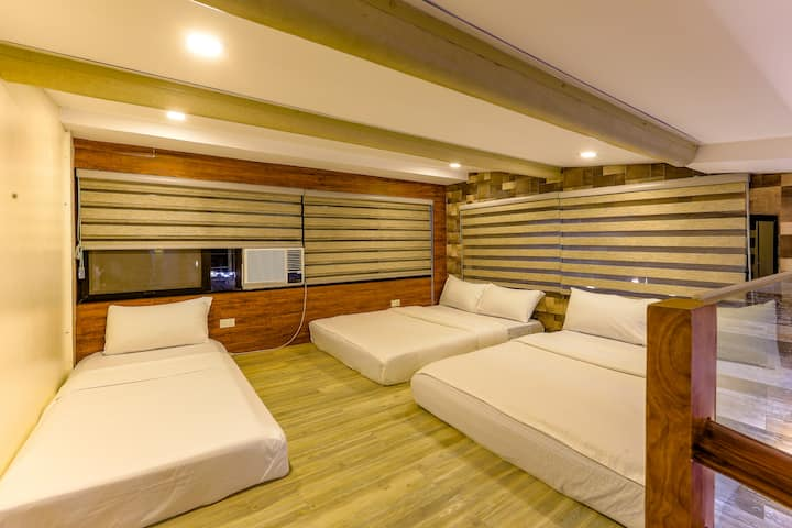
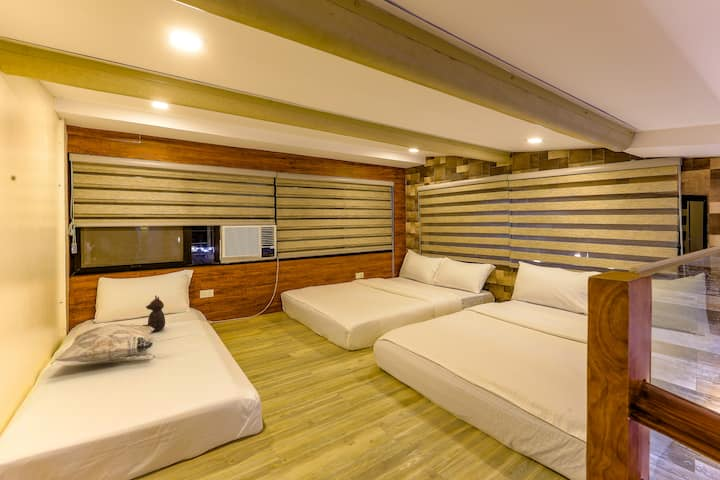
+ decorative pillow (112, 342)
+ teddy bear (151, 314)
